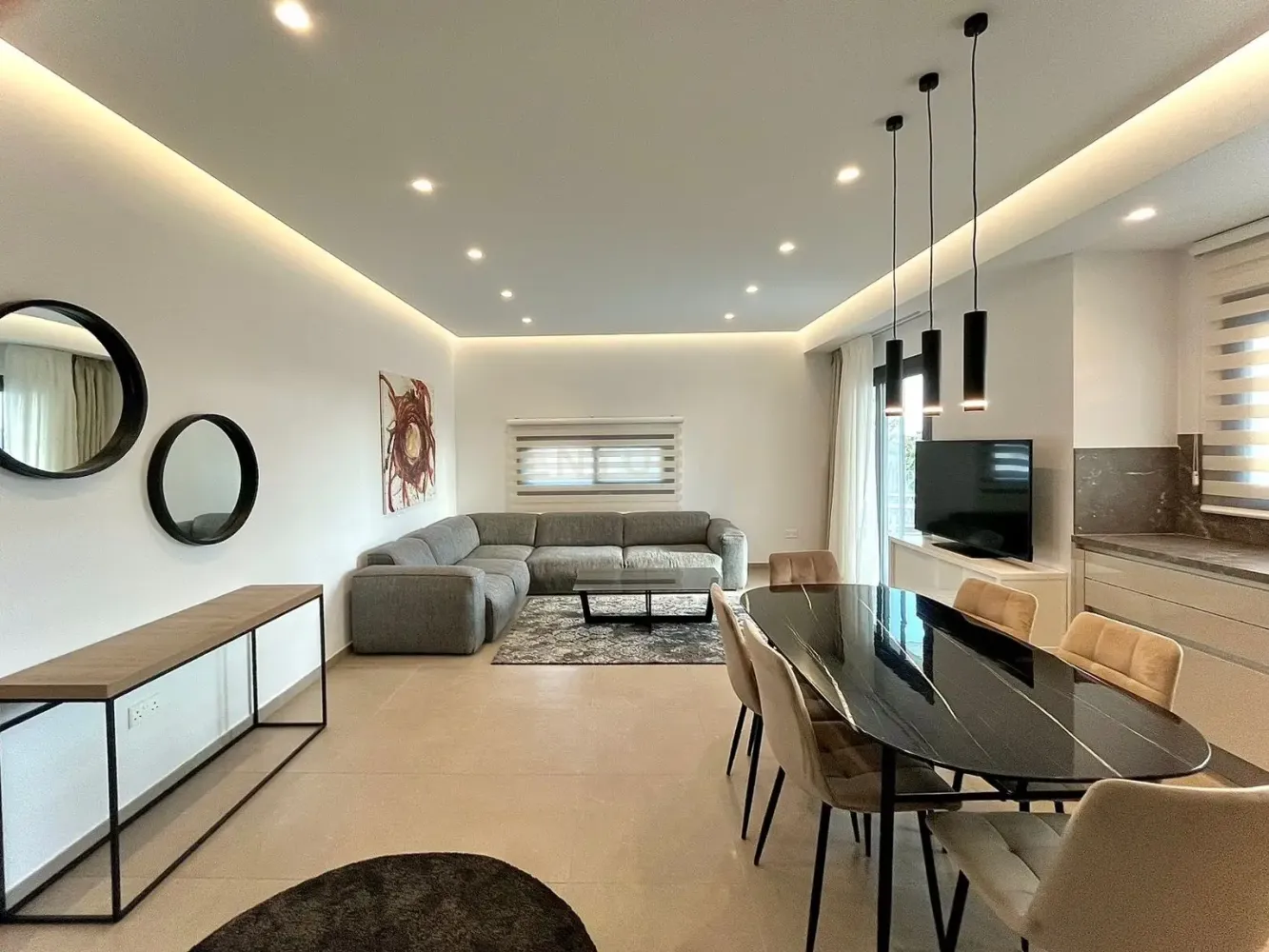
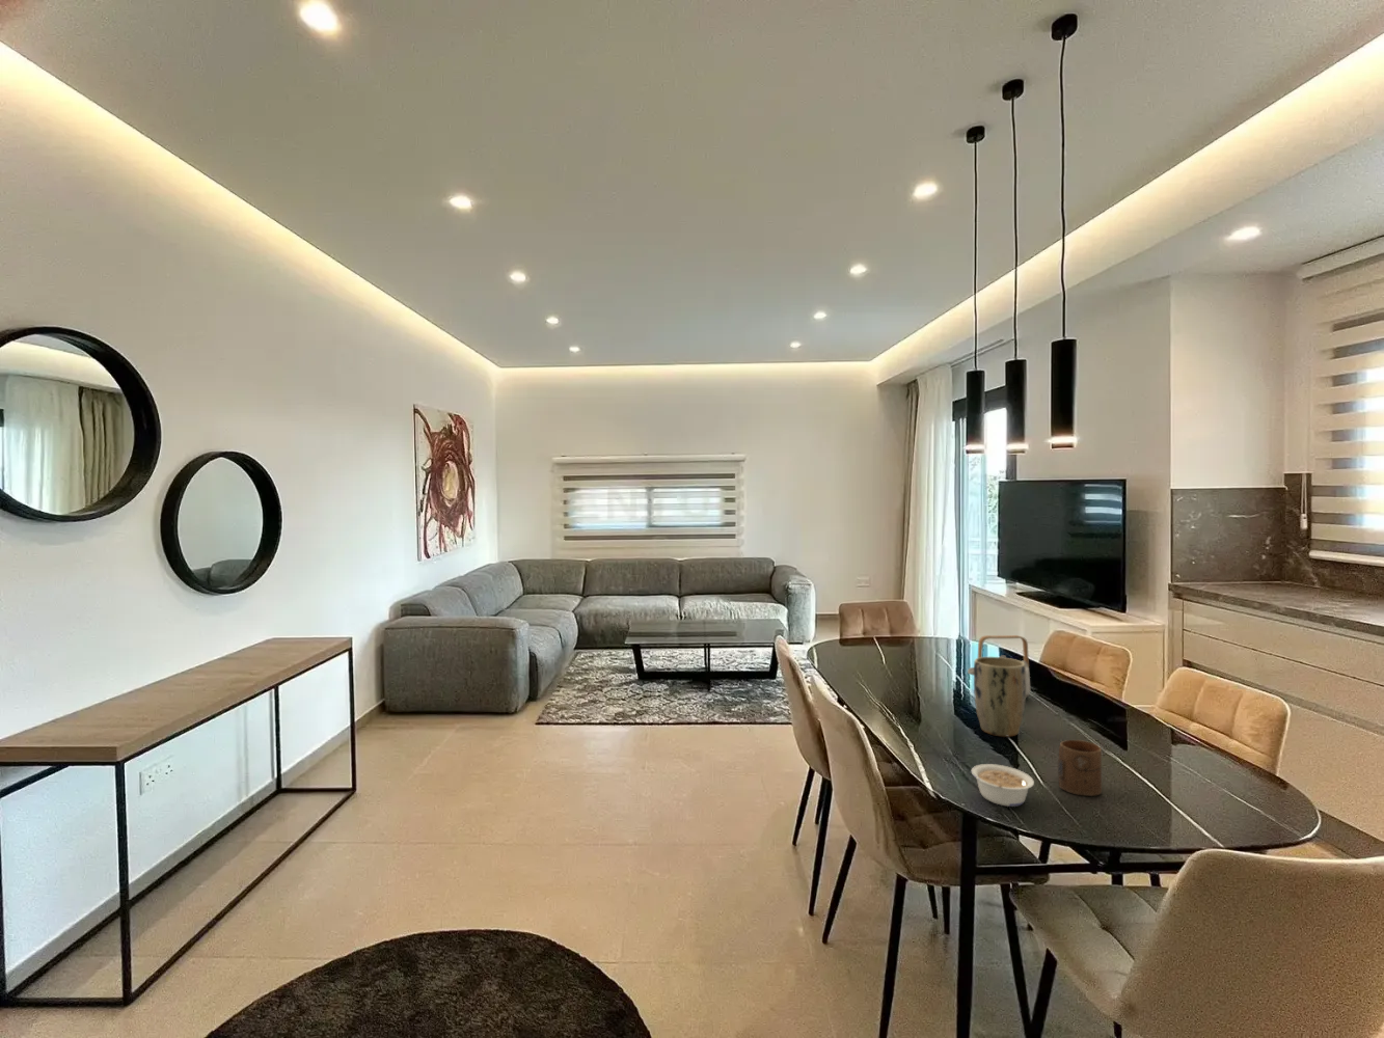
+ teapot (1000, 656)
+ cup (1079, 768)
+ plant pot (999, 696)
+ legume (1003, 785)
